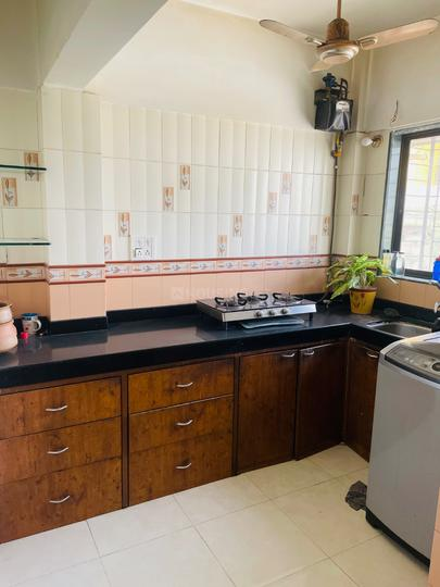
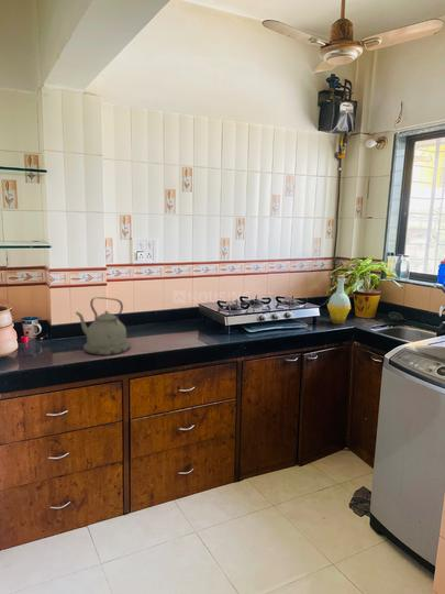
+ bottle (340, 299)
+ kettle (103, 323)
